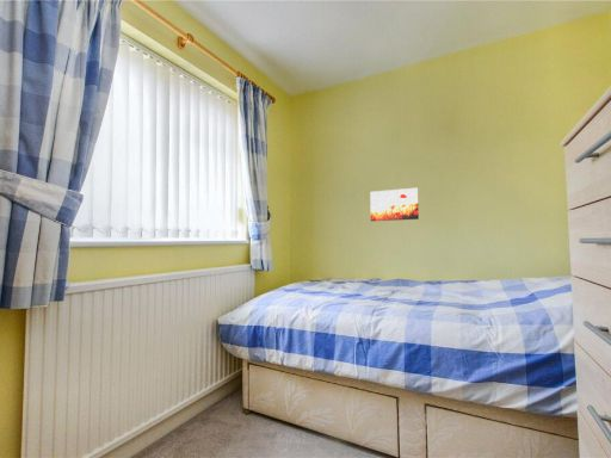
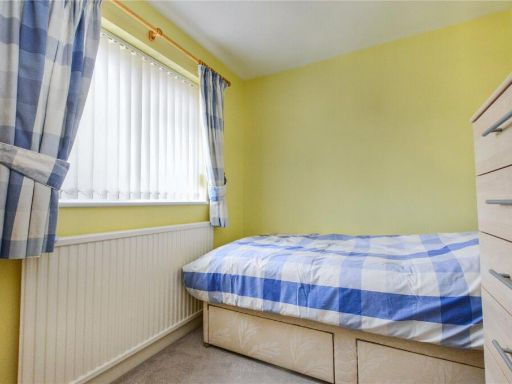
- wall art (393, 204)
